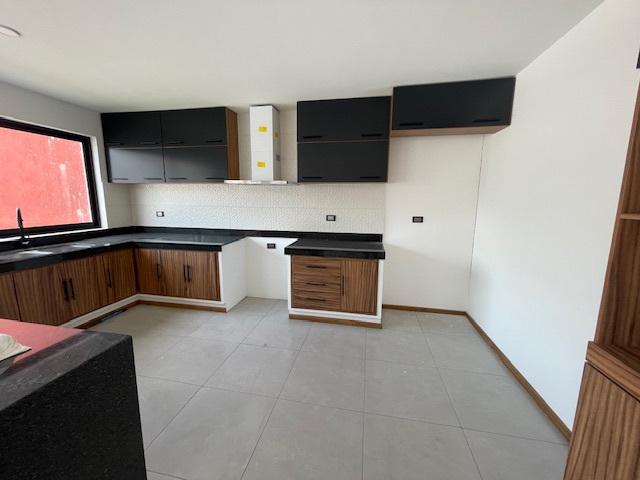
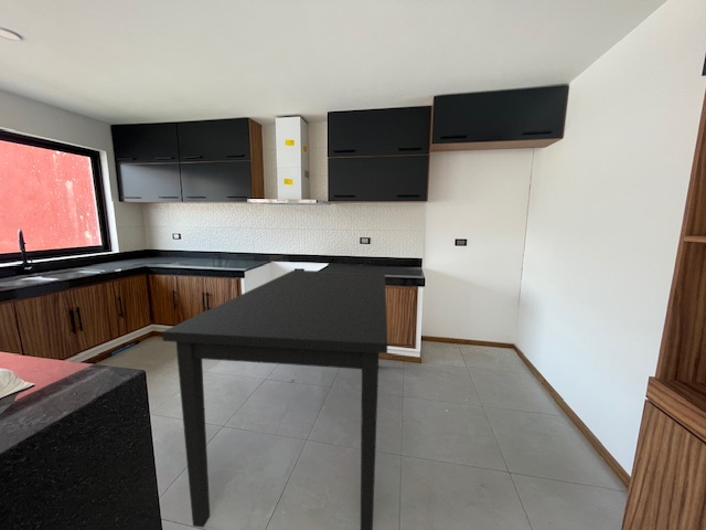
+ dining table (319, 356)
